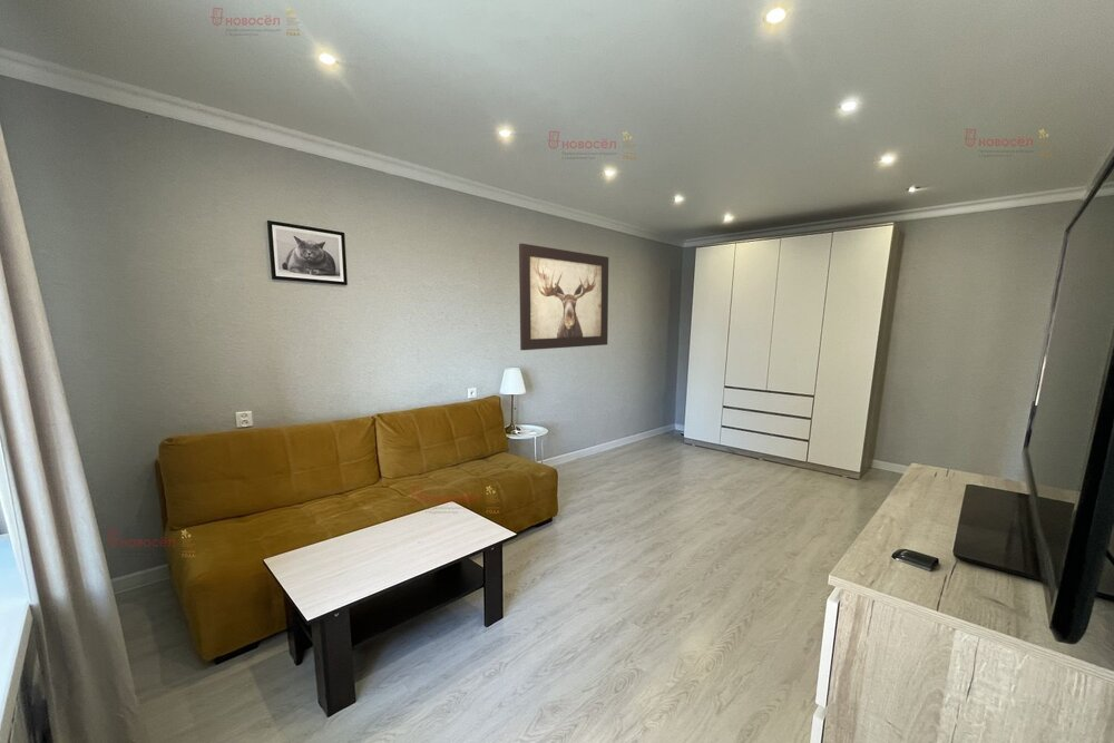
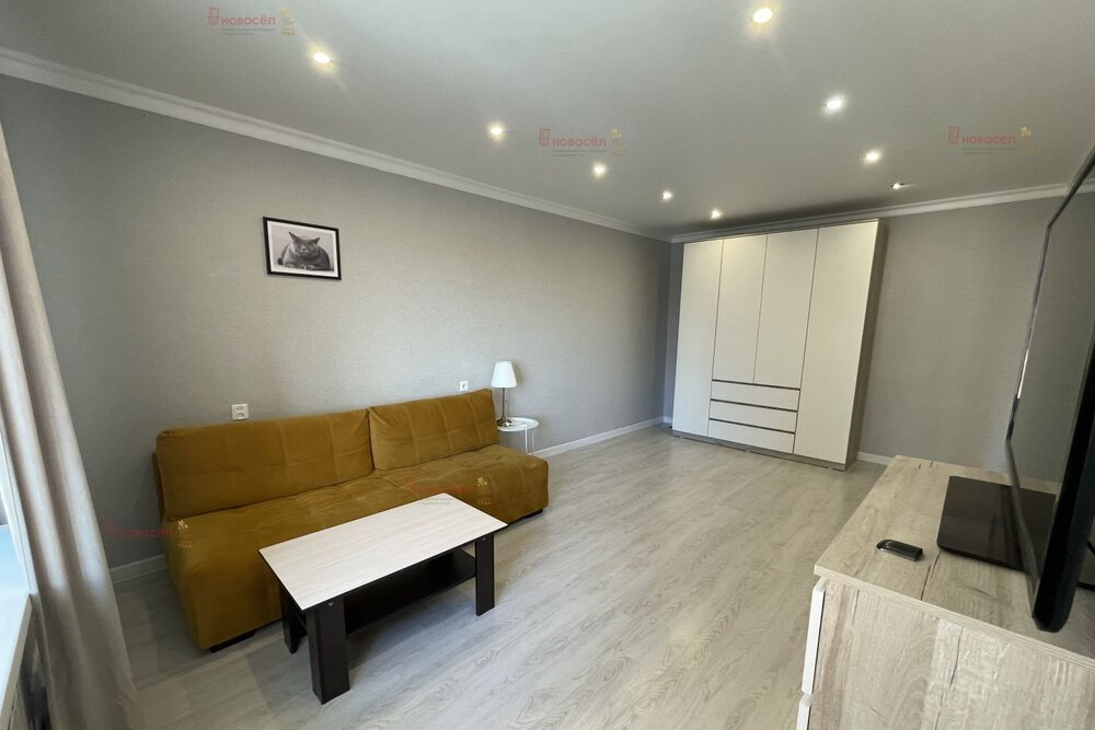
- wall art (568, 300)
